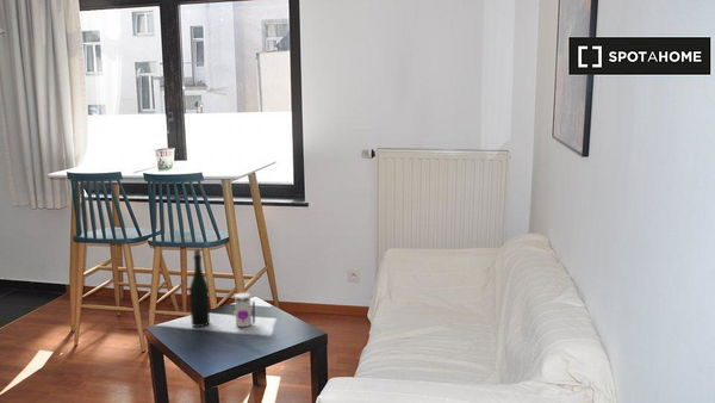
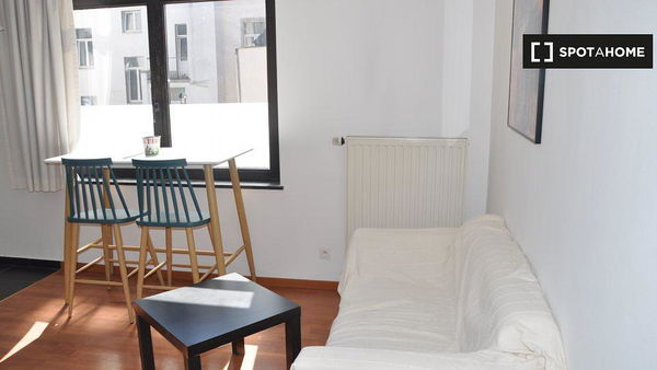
- bottle (198, 286)
- toy (244, 309)
